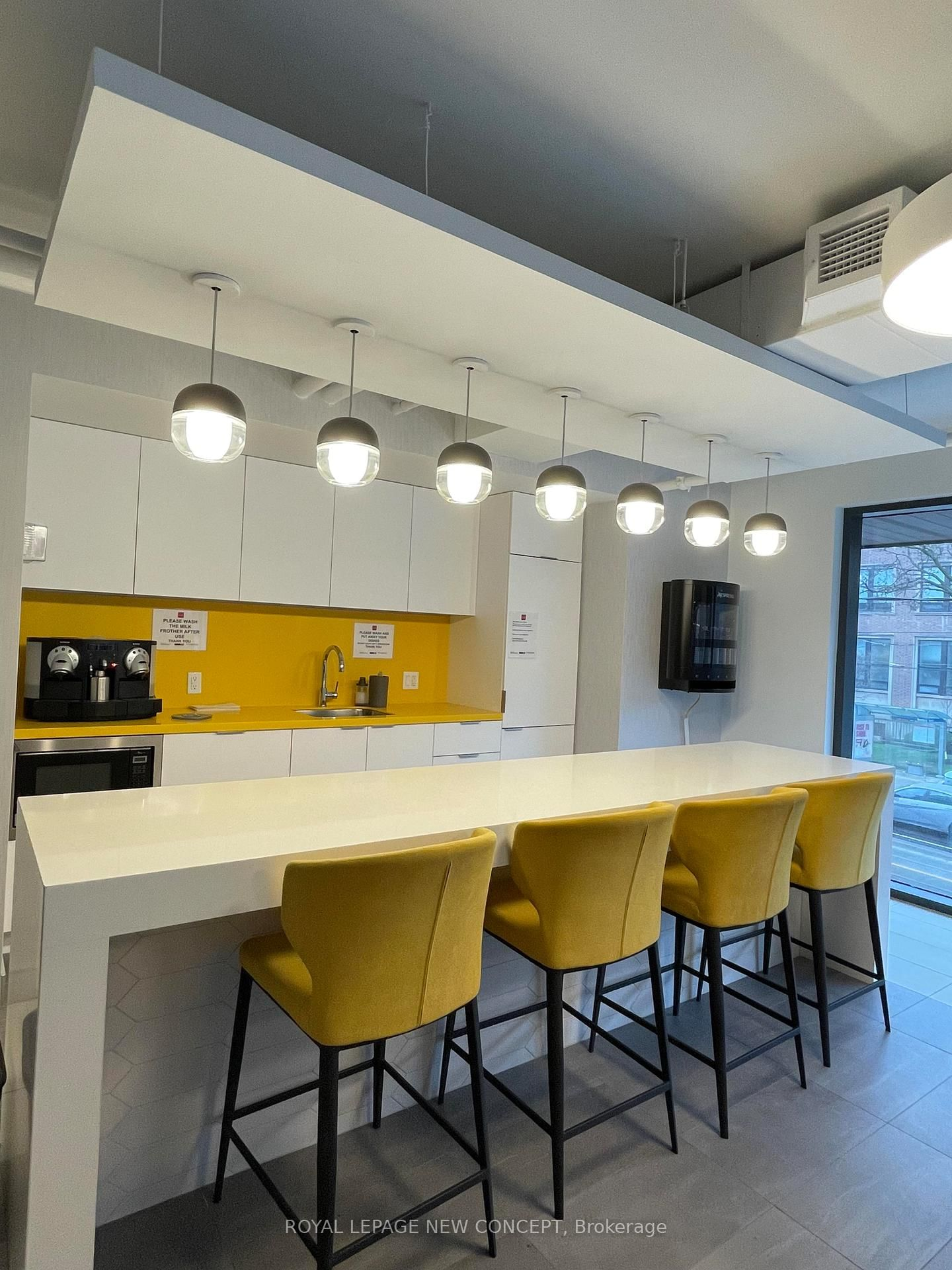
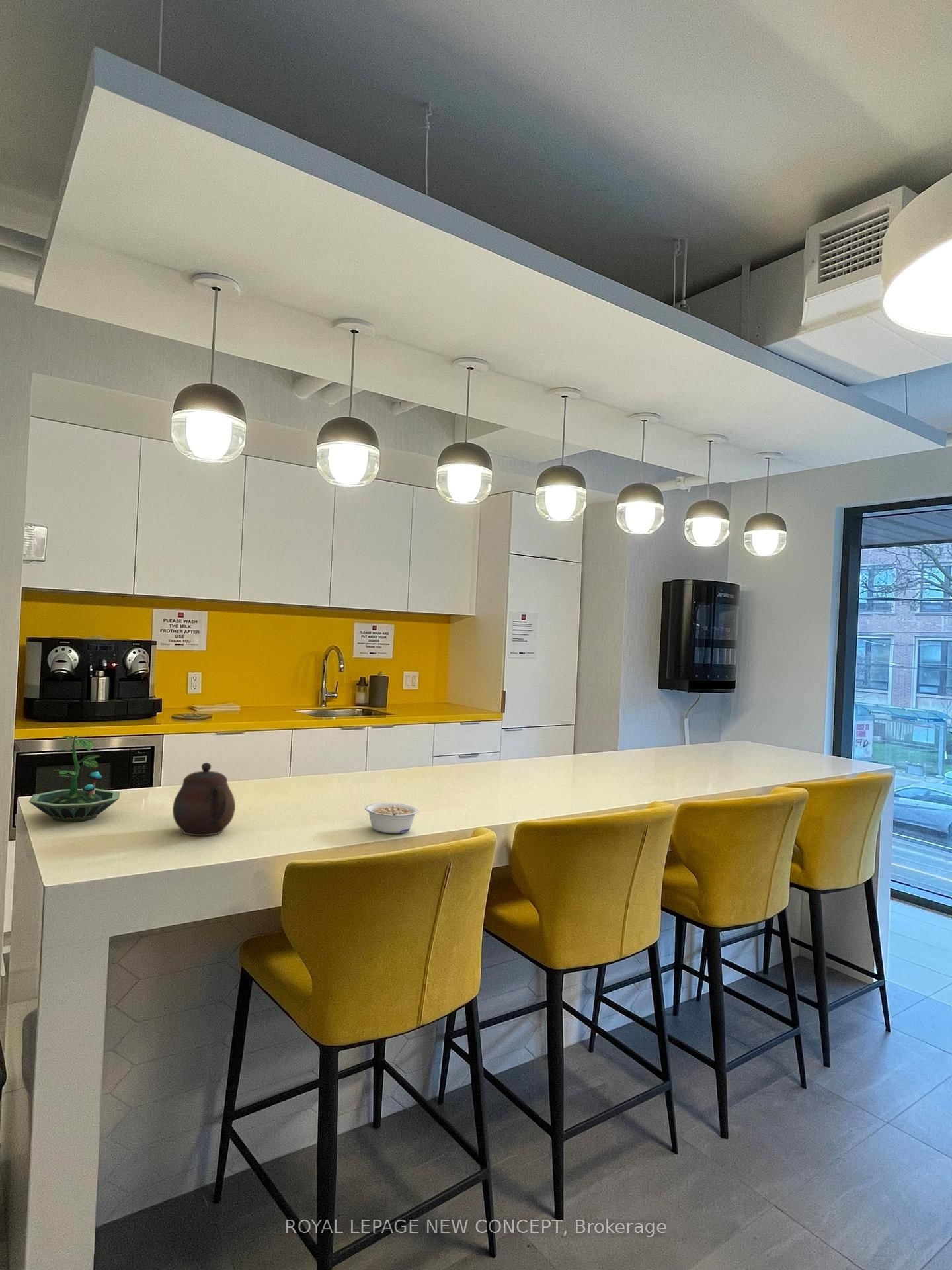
+ terrarium (75, 751)
+ teapot (206, 797)
+ legume (393, 817)
